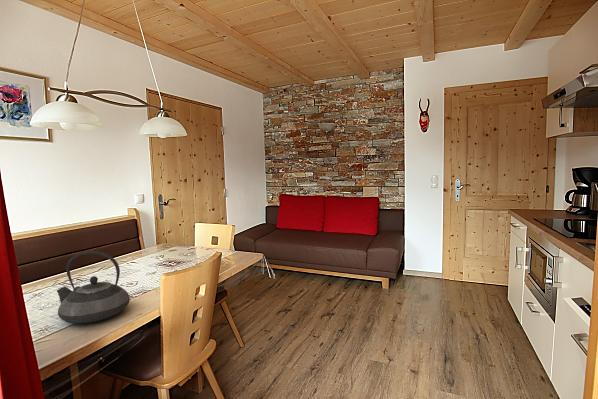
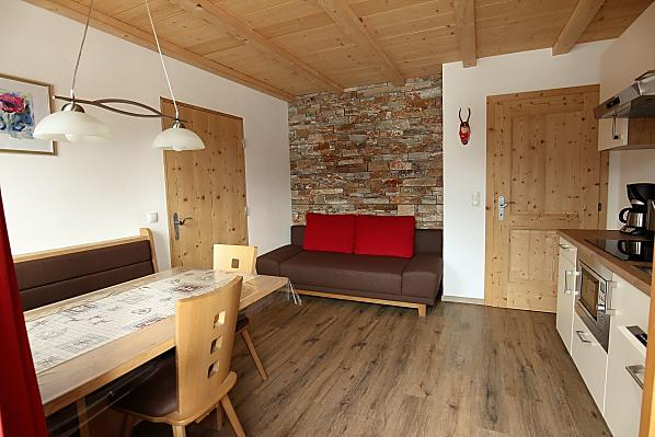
- teapot (90, 284)
